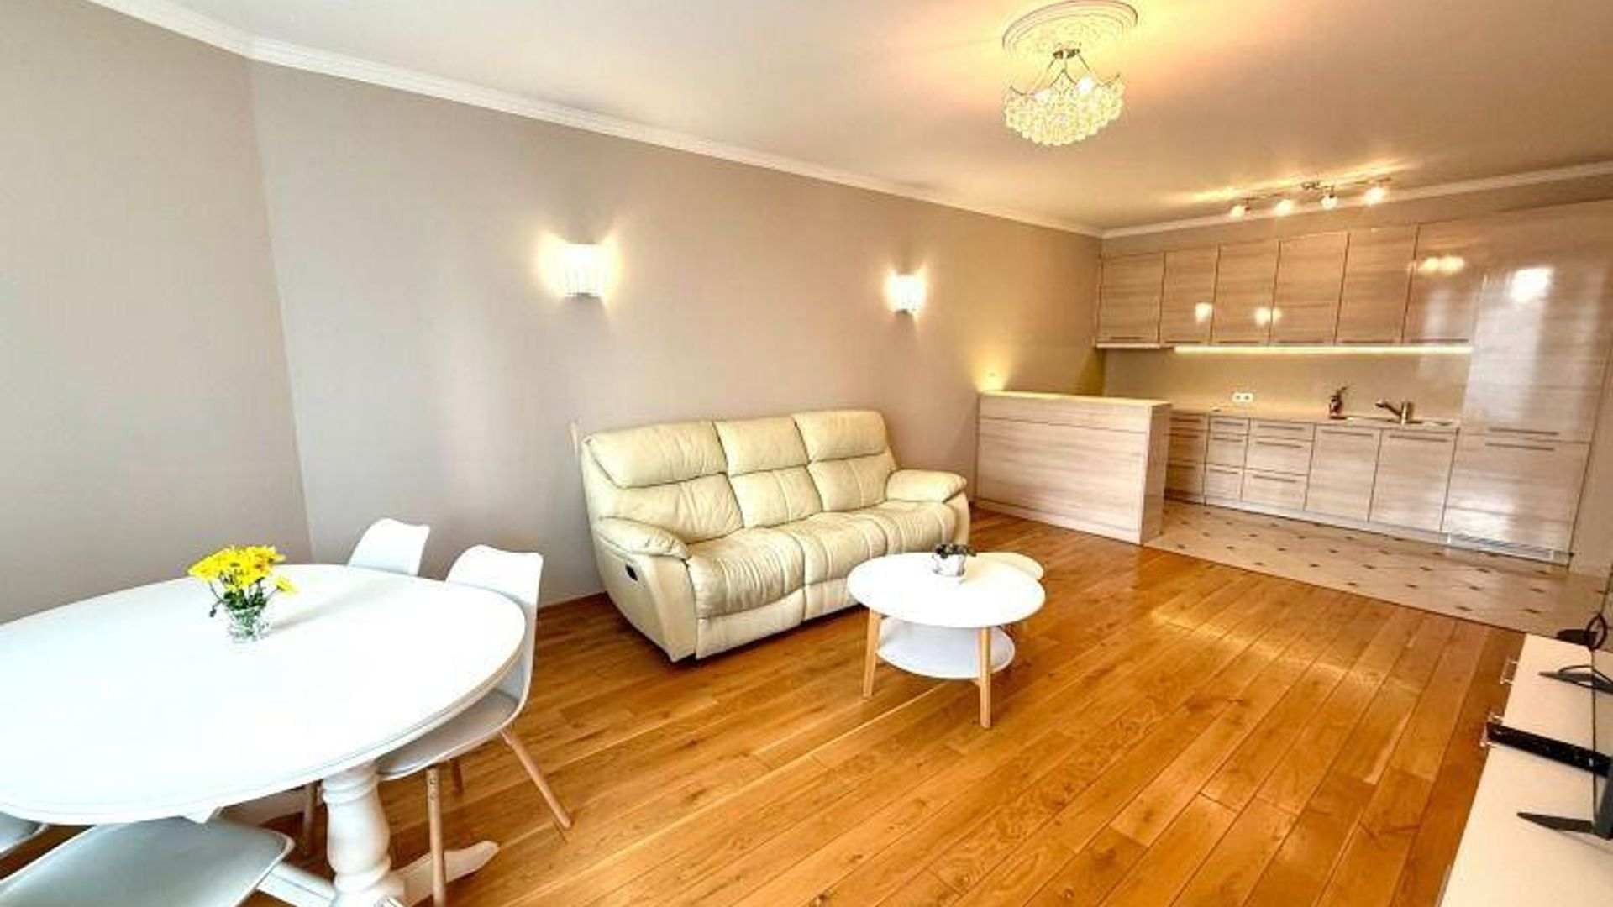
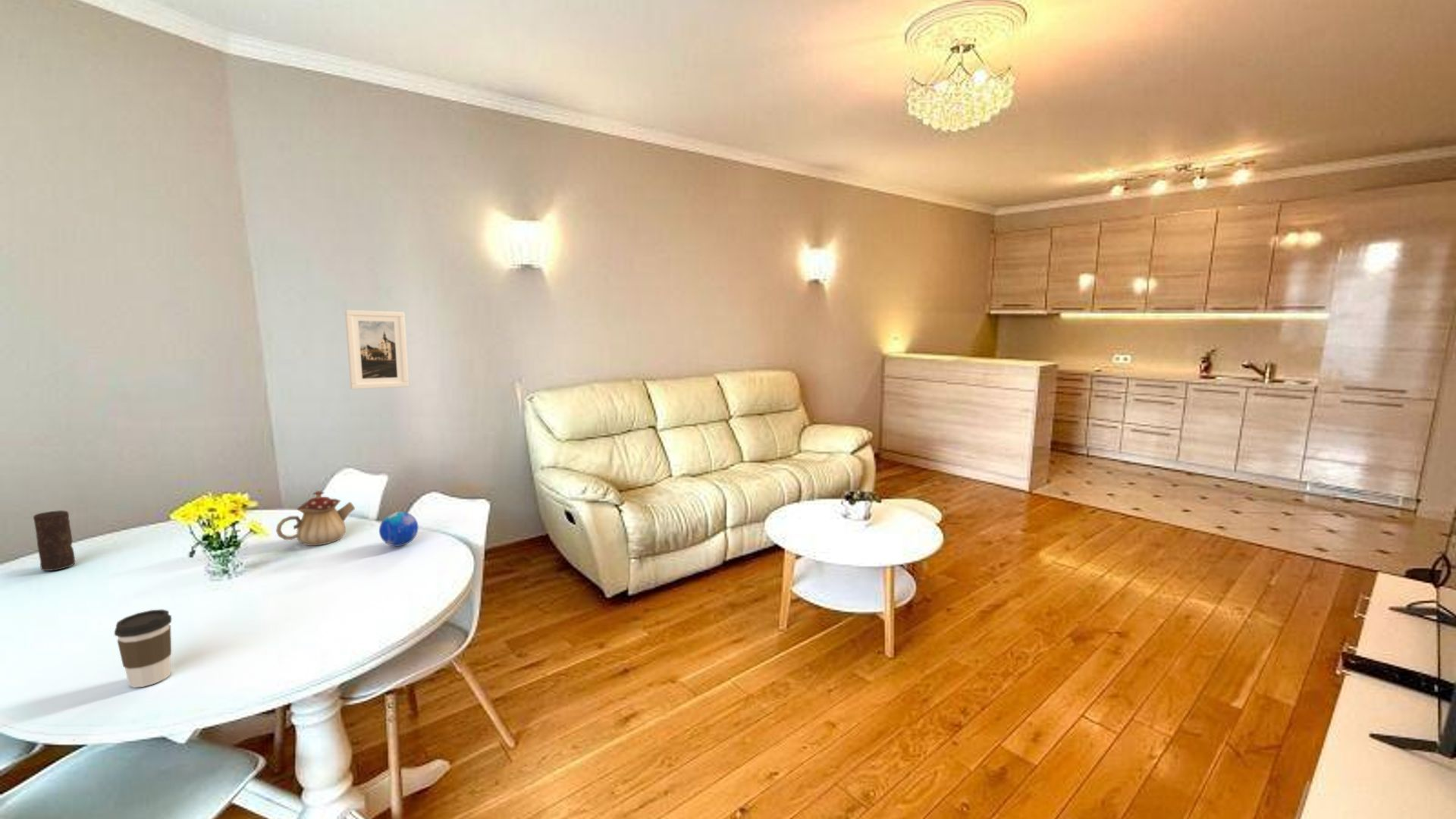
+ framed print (378, 350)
+ coffee cup (146, 648)
+ decorative orb (399, 529)
+ teapot (316, 516)
+ candle (55, 540)
